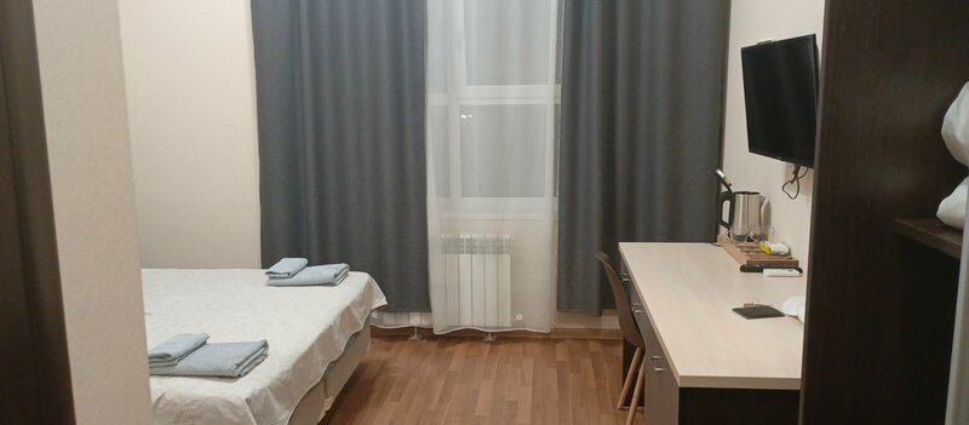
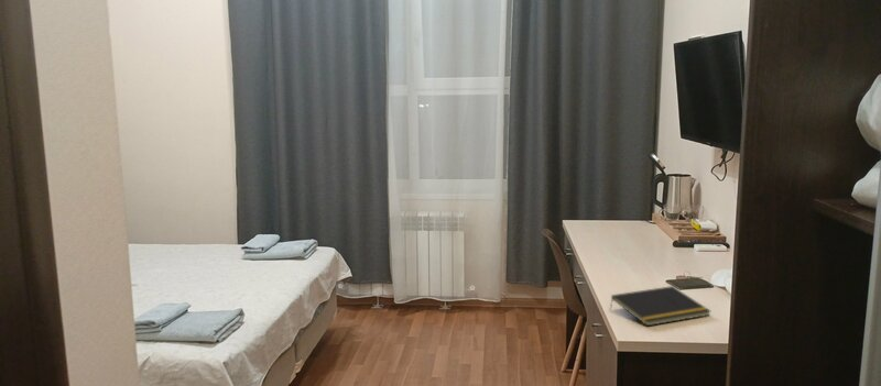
+ notepad (660, 305)
